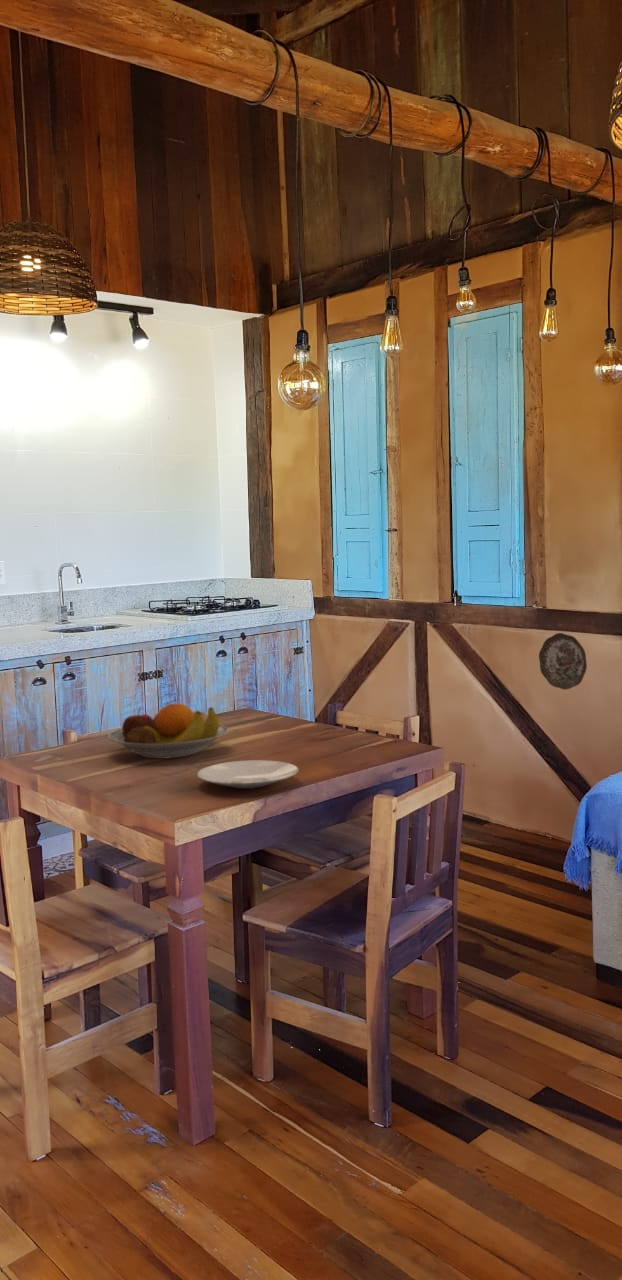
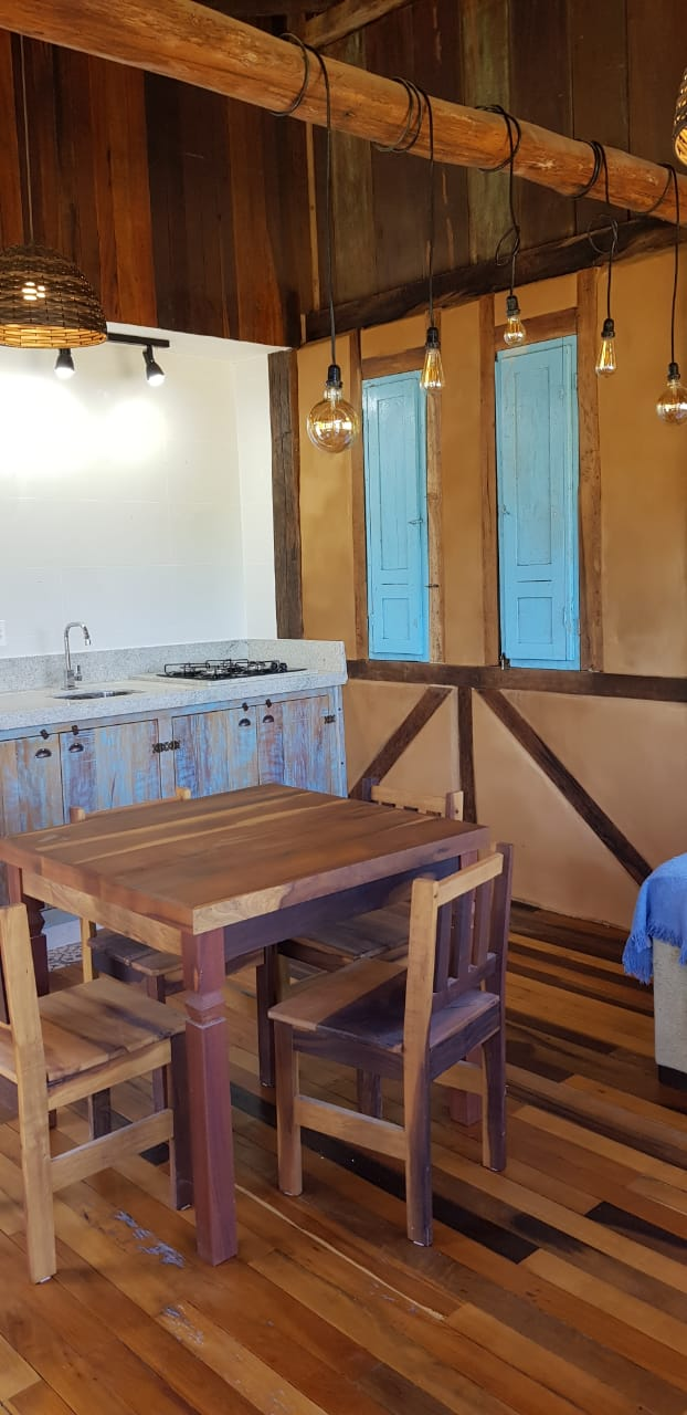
- decorative plate (563, 661)
- fruit bowl (168, 727)
- plate (248, 777)
